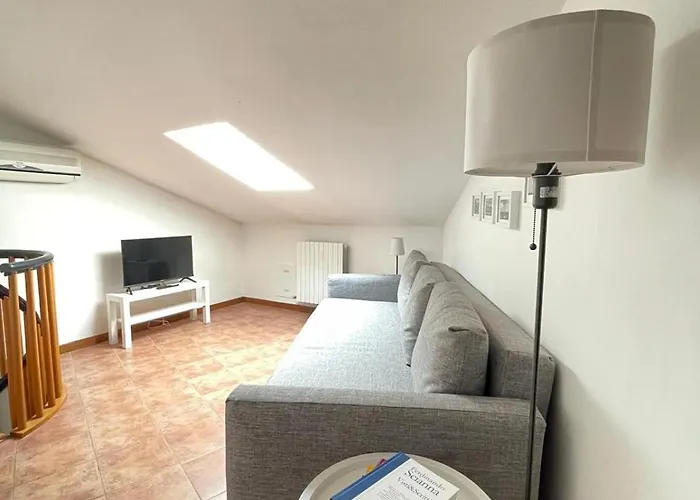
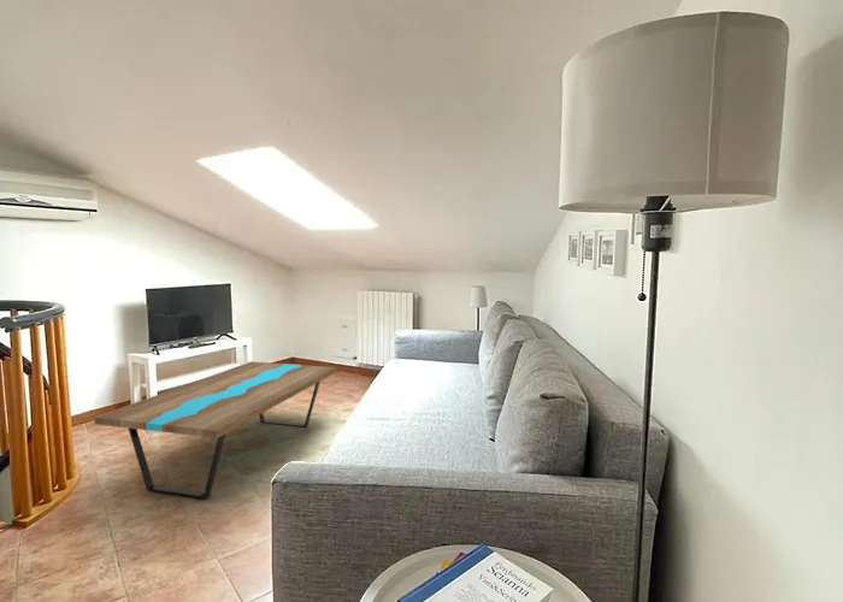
+ coffee table (238, 420)
